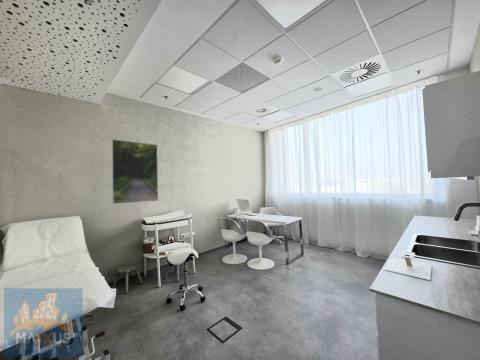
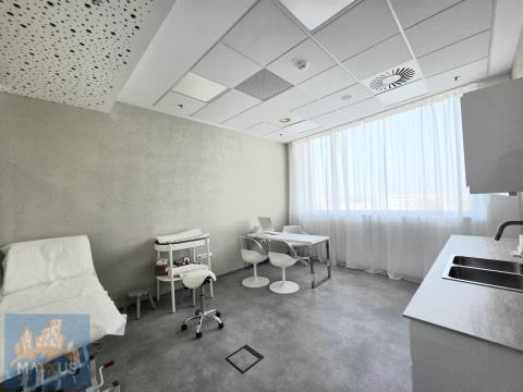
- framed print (136, 172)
- diving board (408, 260)
